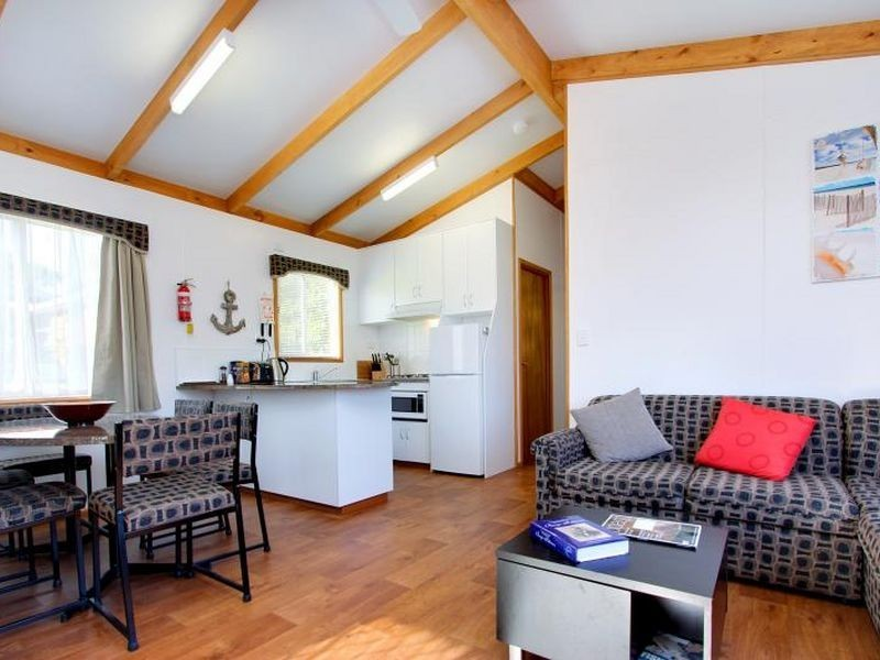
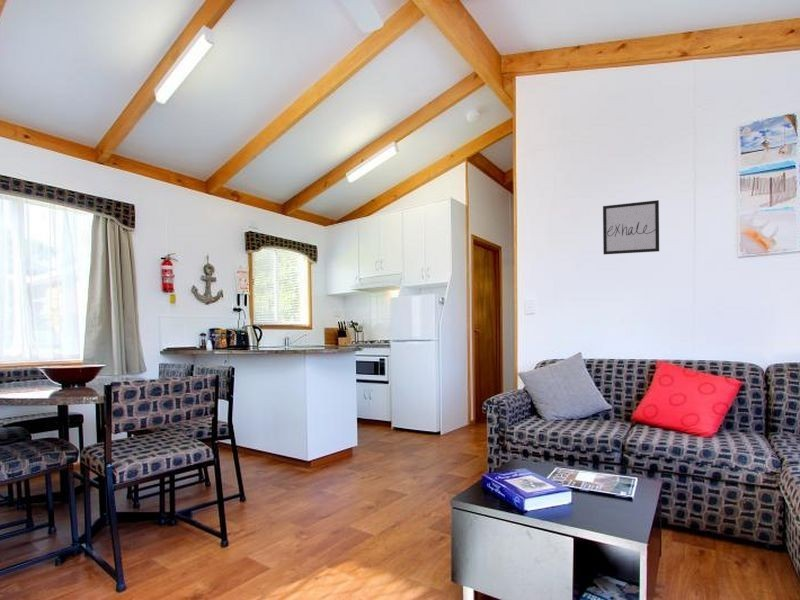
+ wall art (630, 228)
